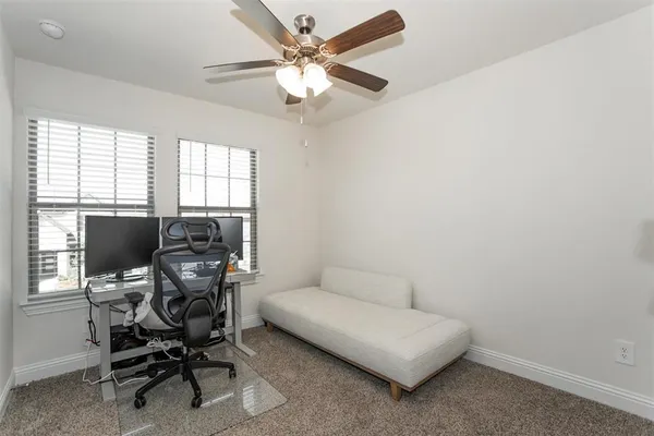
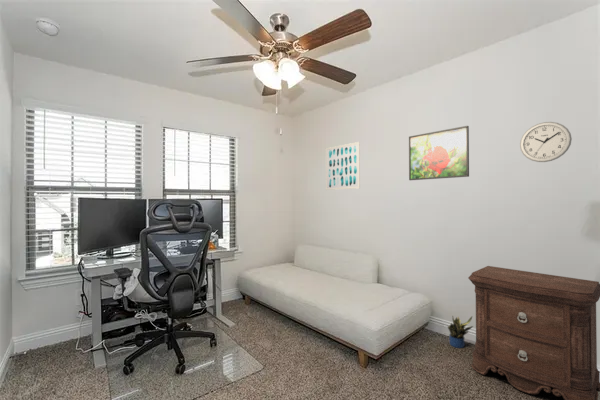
+ nightstand (529, 328)
+ wall art (341, 167)
+ wall clock (544, 142)
+ potted plant (461, 328)
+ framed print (436, 155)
